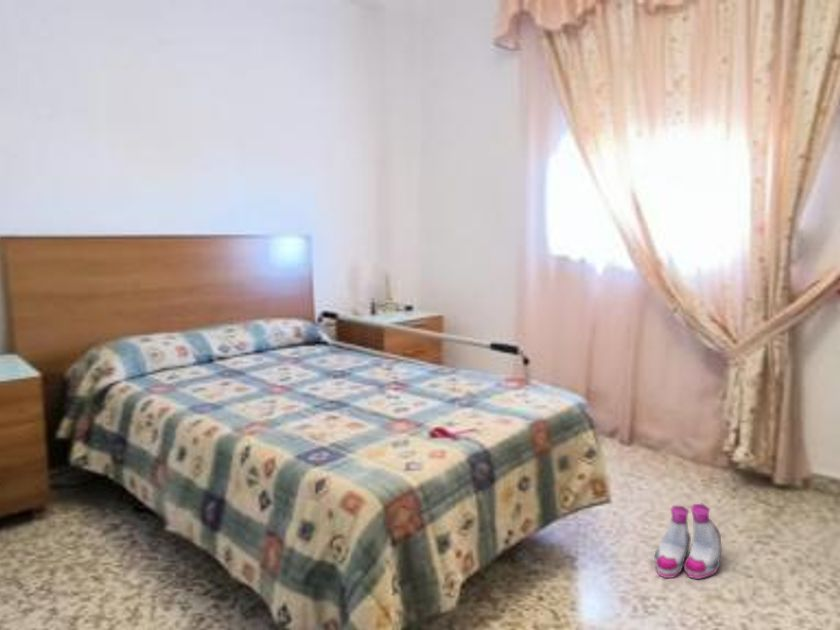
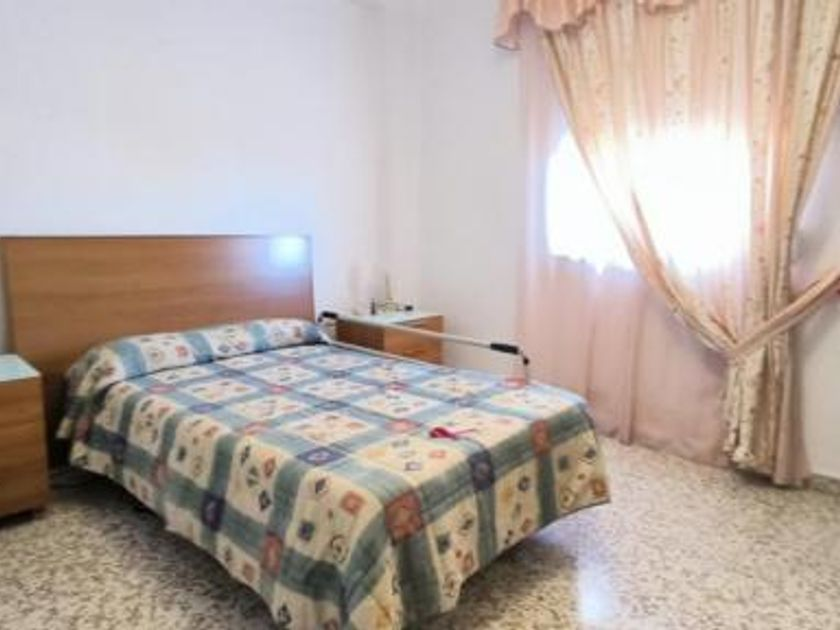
- boots (687, 535)
